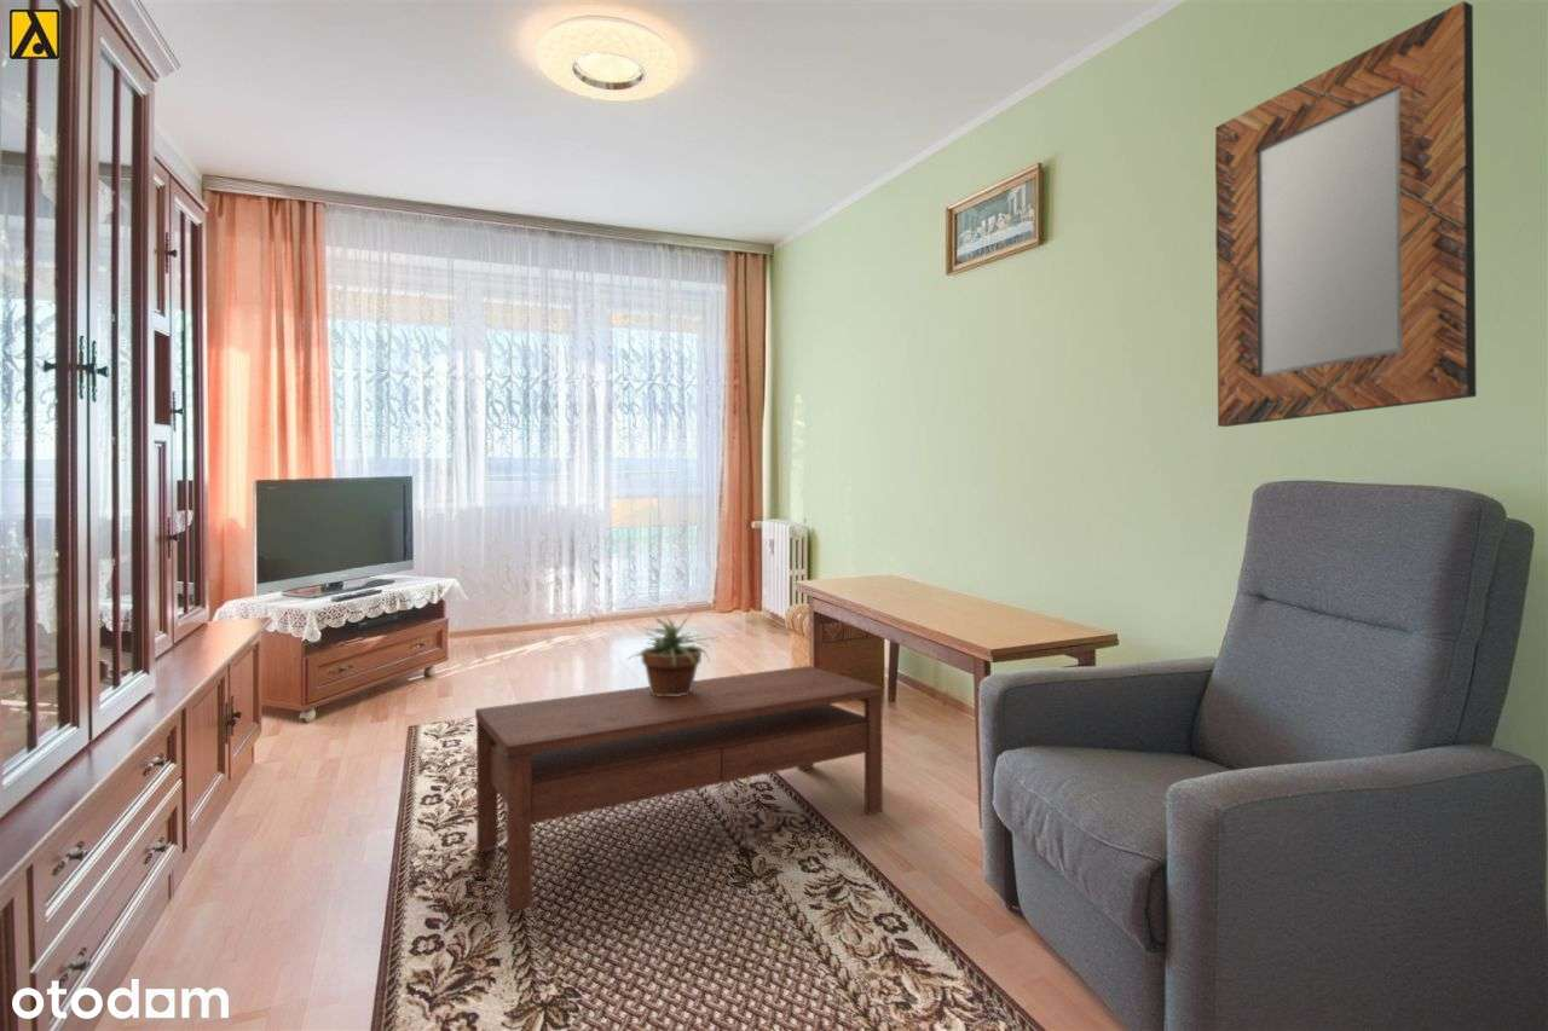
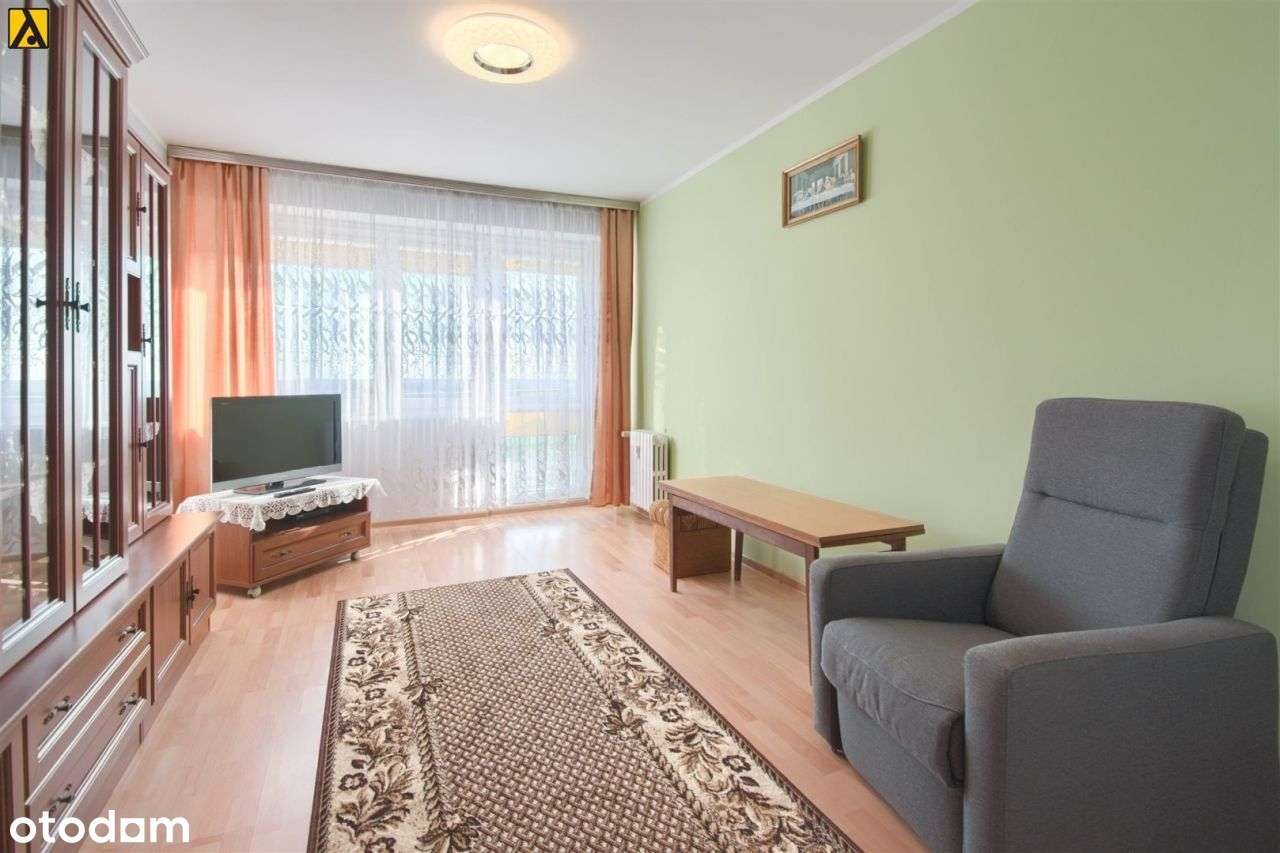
- home mirror (1327, 243)
- coffee table (691, 763)
- potted plant (672, 653)
